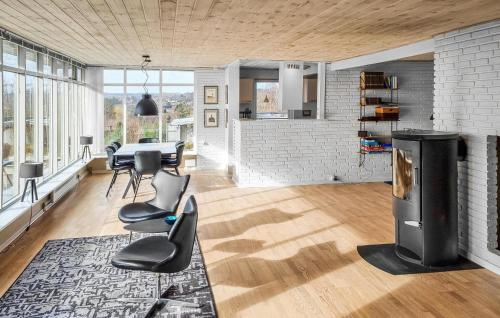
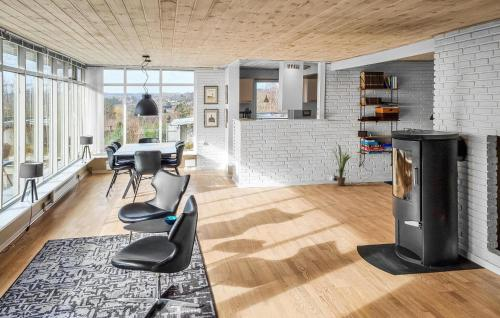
+ house plant (340, 164)
